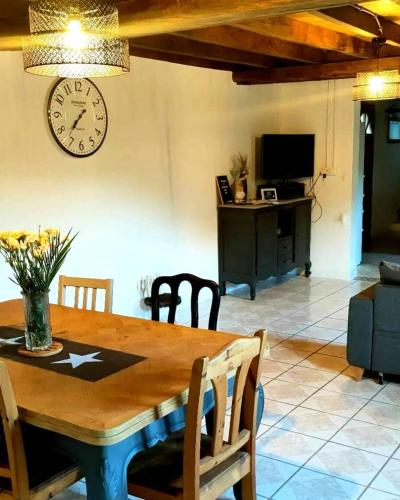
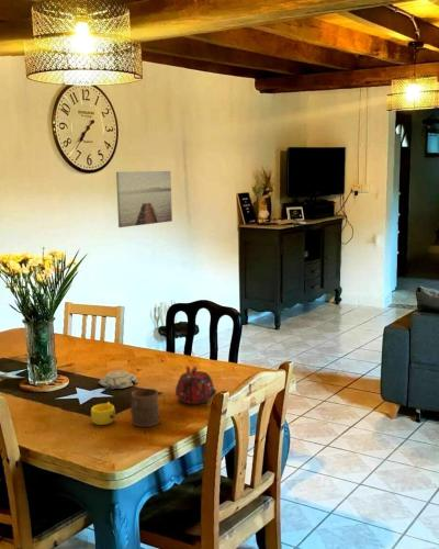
+ wall art (145, 198)
+ teapot (194, 382)
+ decorative bowl (117, 378)
+ cup (104, 413)
+ cup (144, 406)
